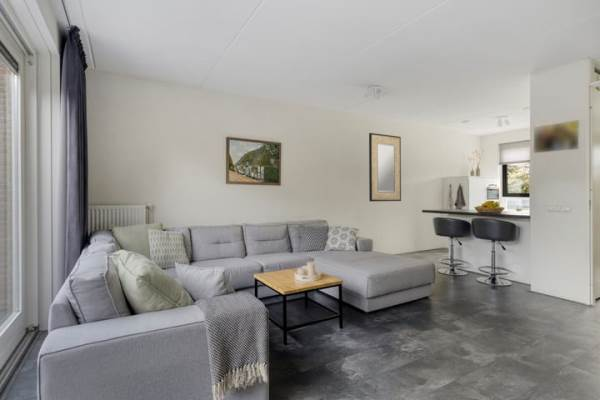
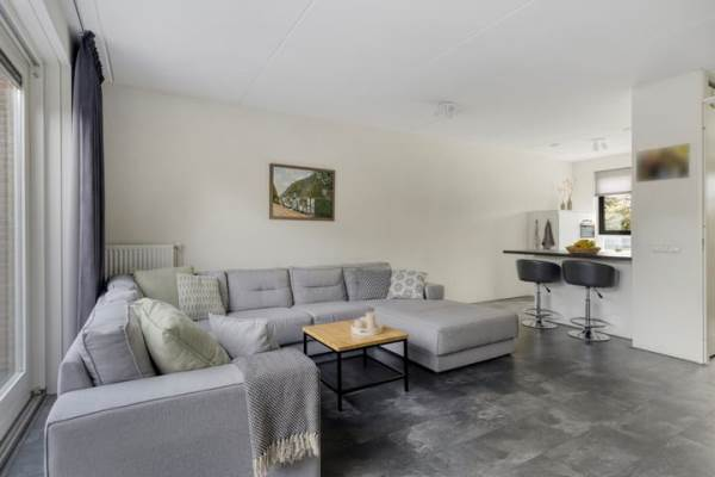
- home mirror (385, 168)
